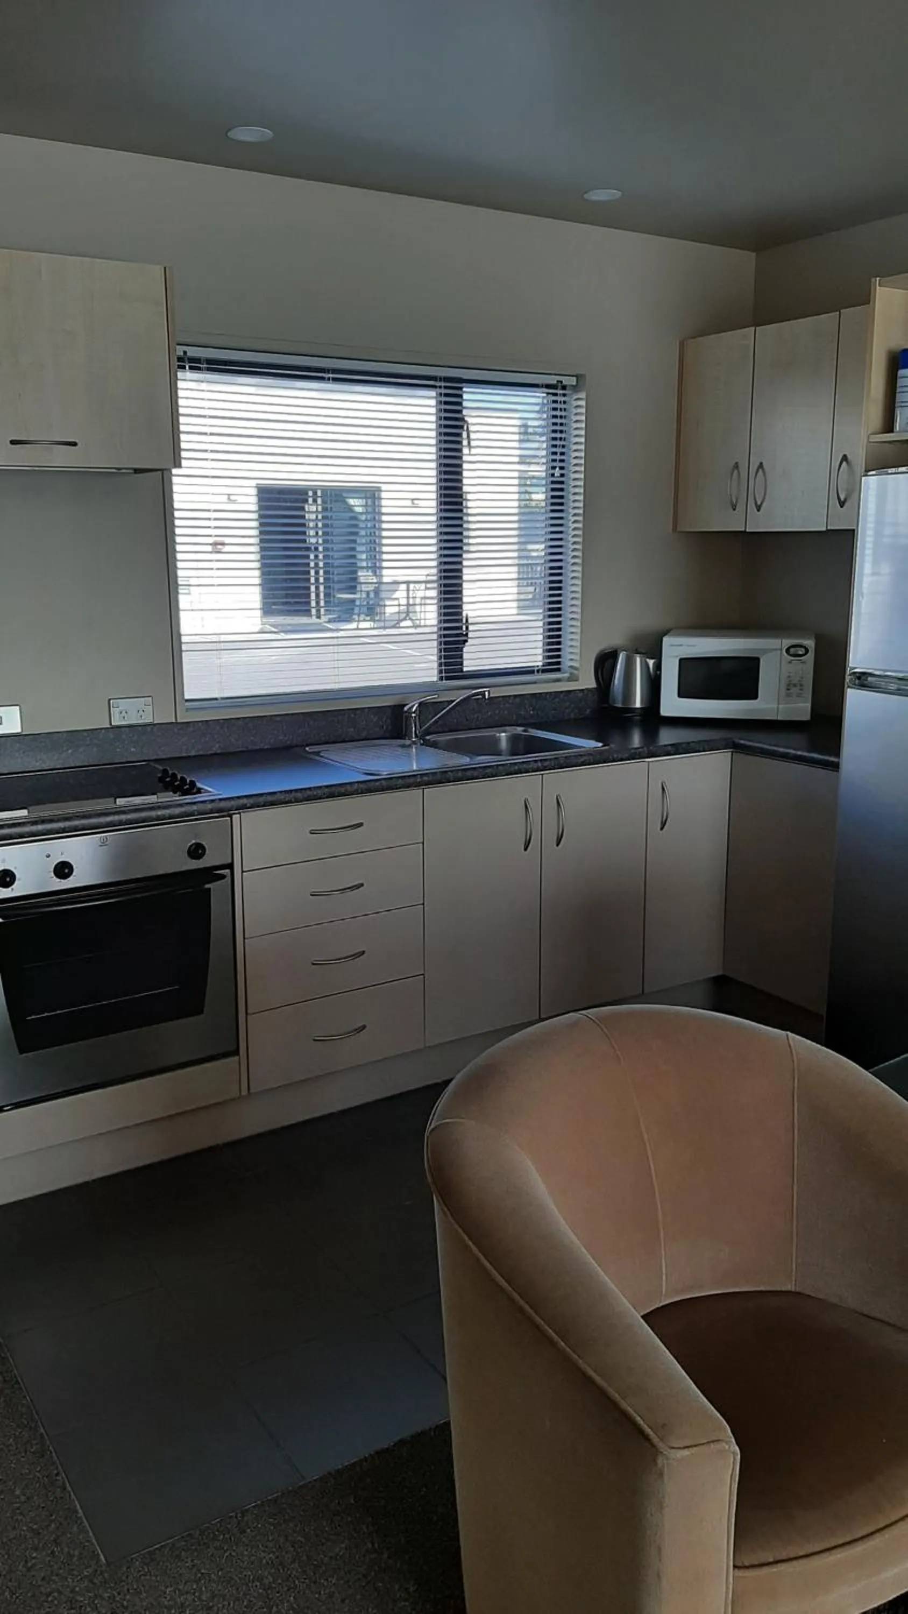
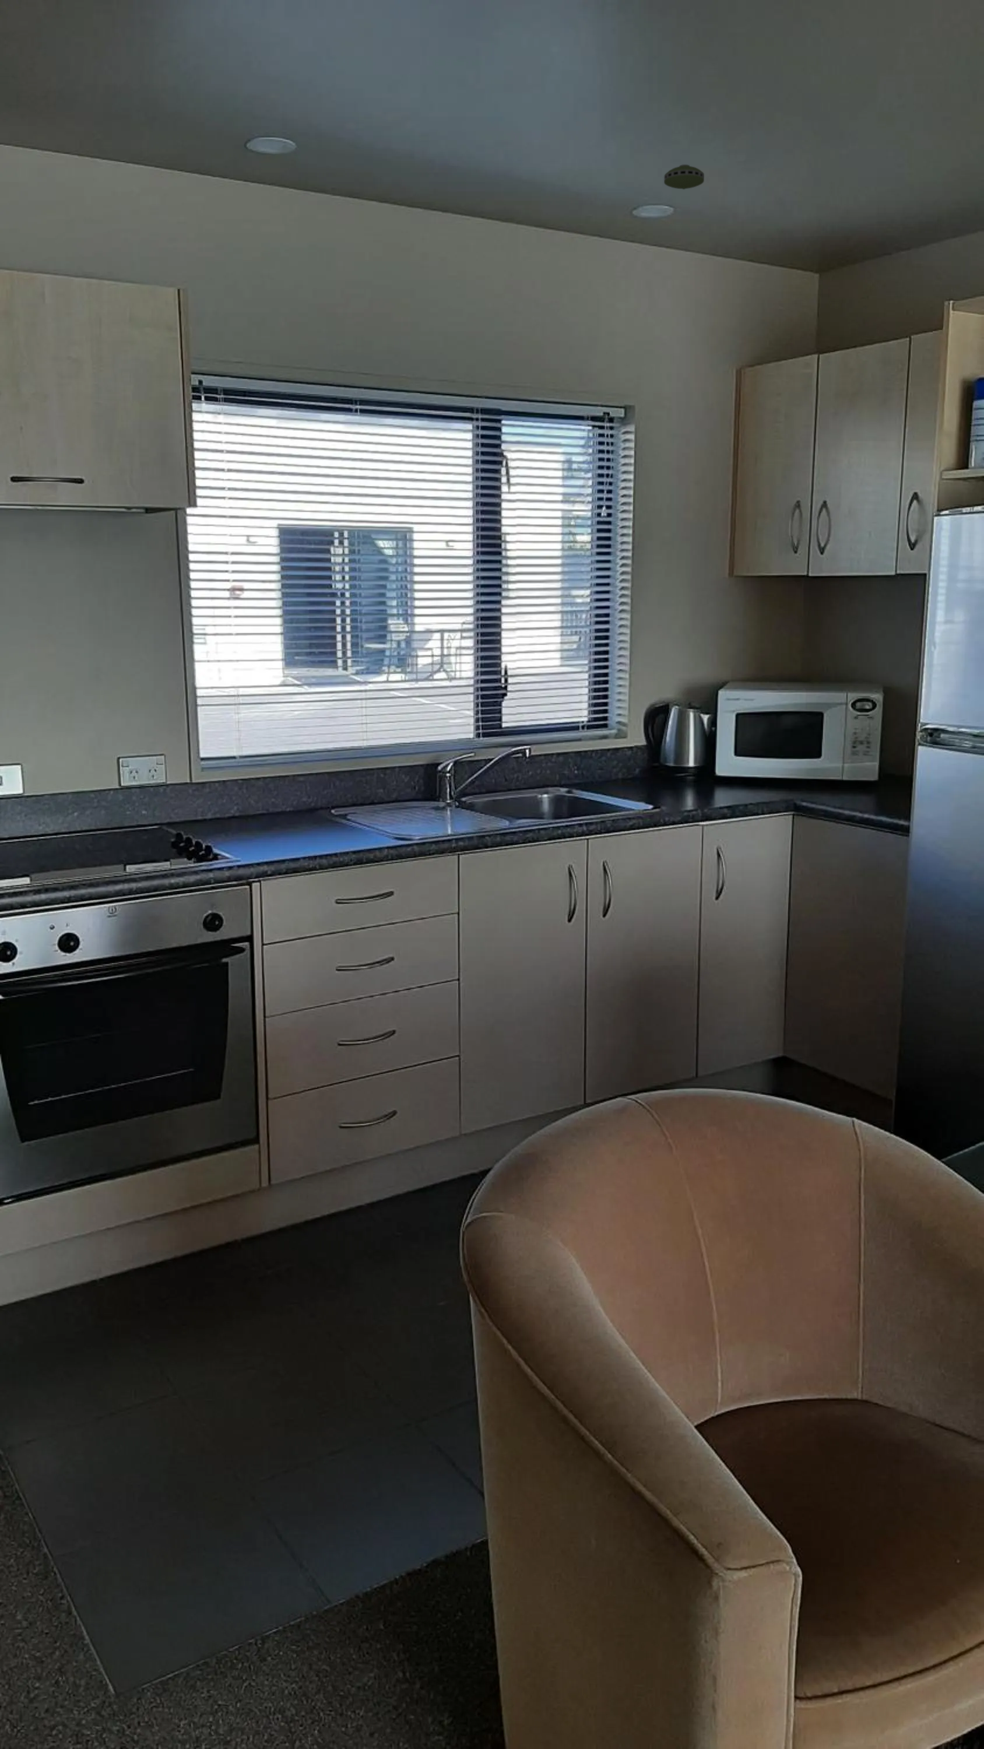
+ smoke detector (684, 177)
